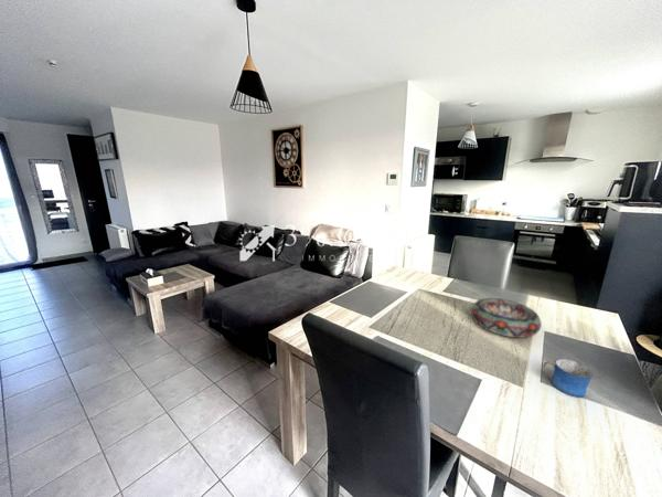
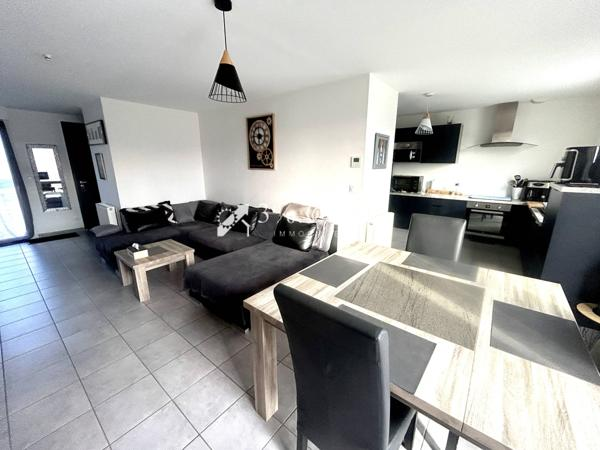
- decorative bowl (503, 316)
- mug (565, 376)
